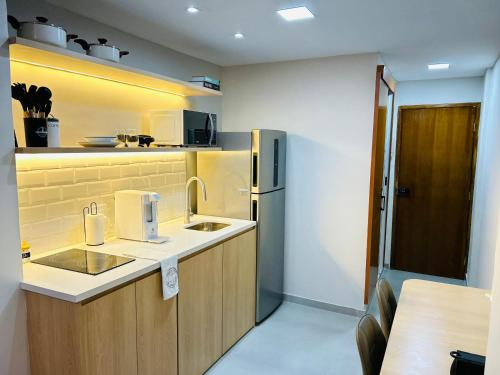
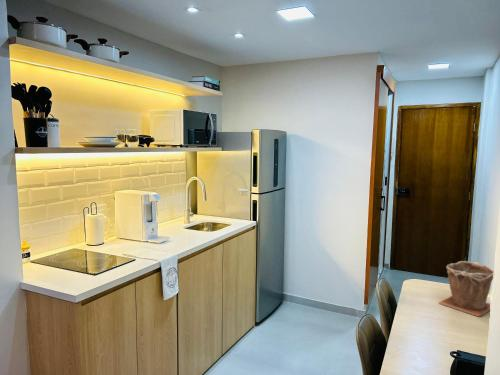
+ plant pot (468, 285)
